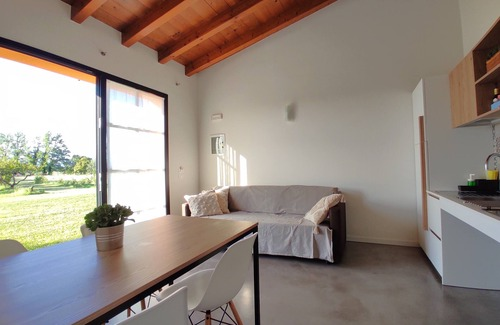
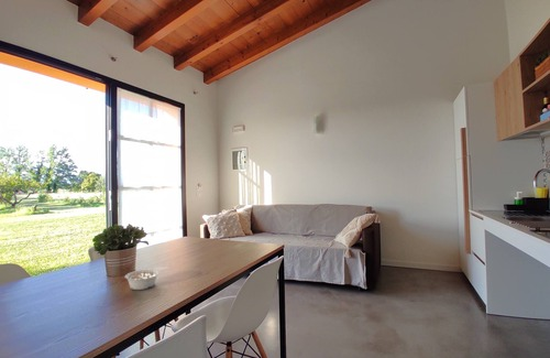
+ legume (143, 279)
